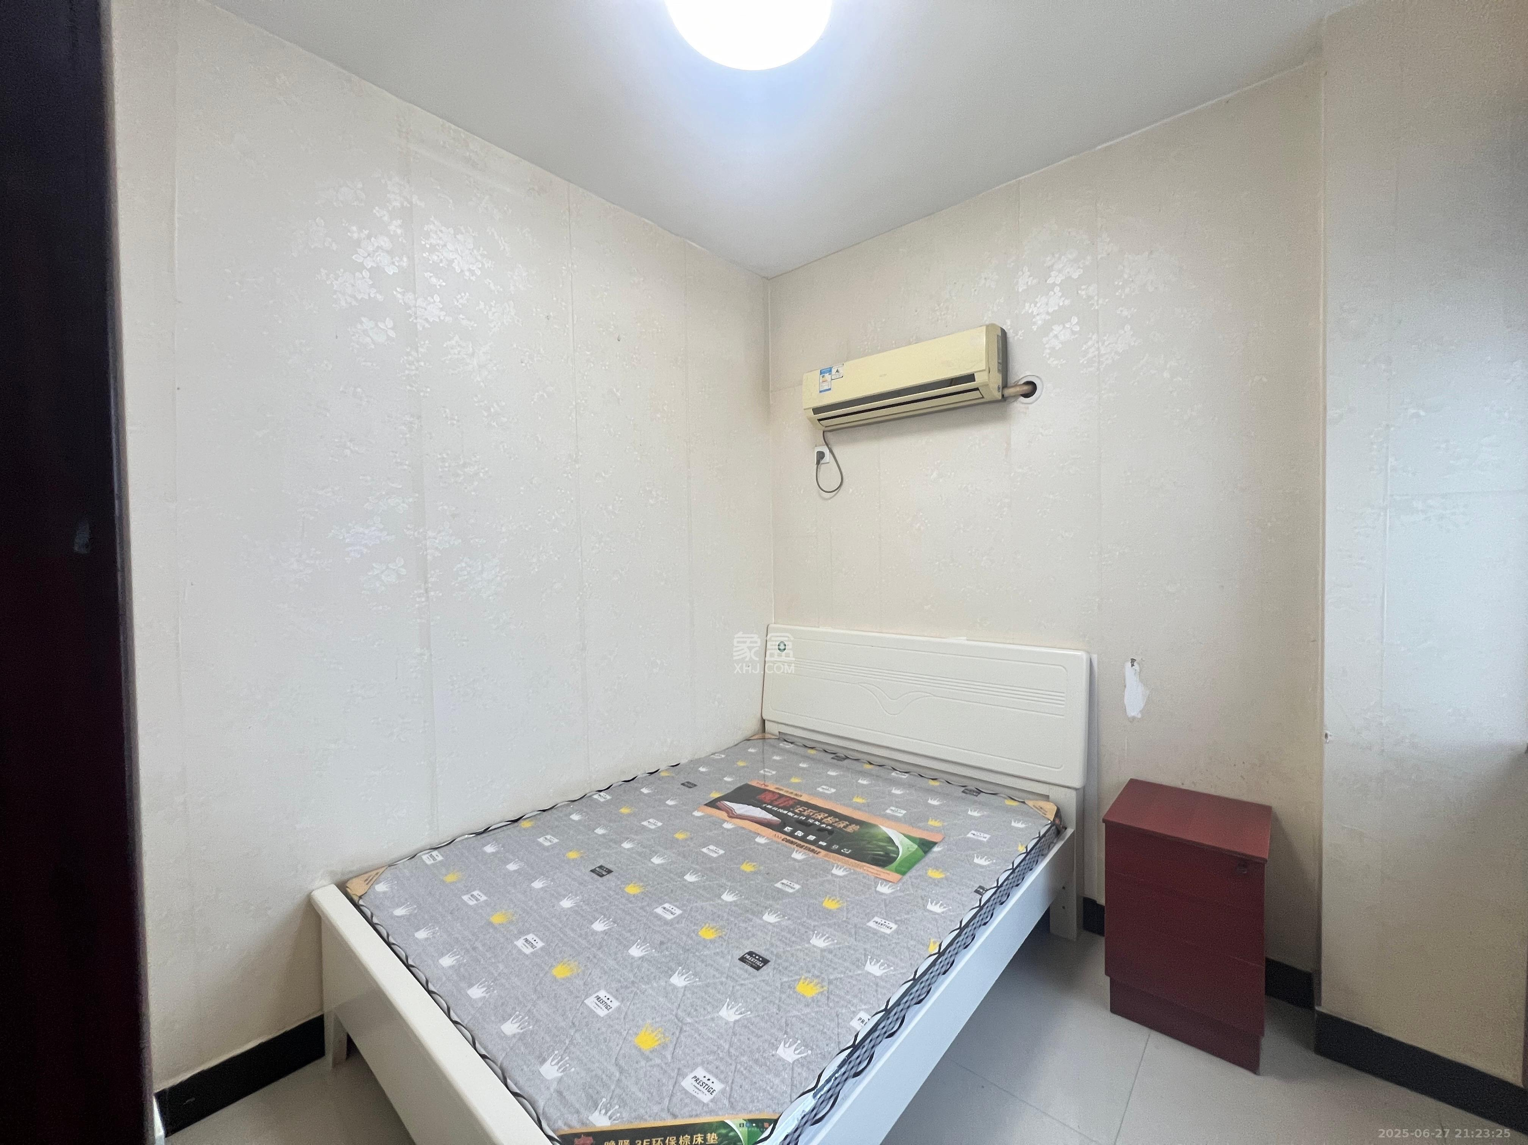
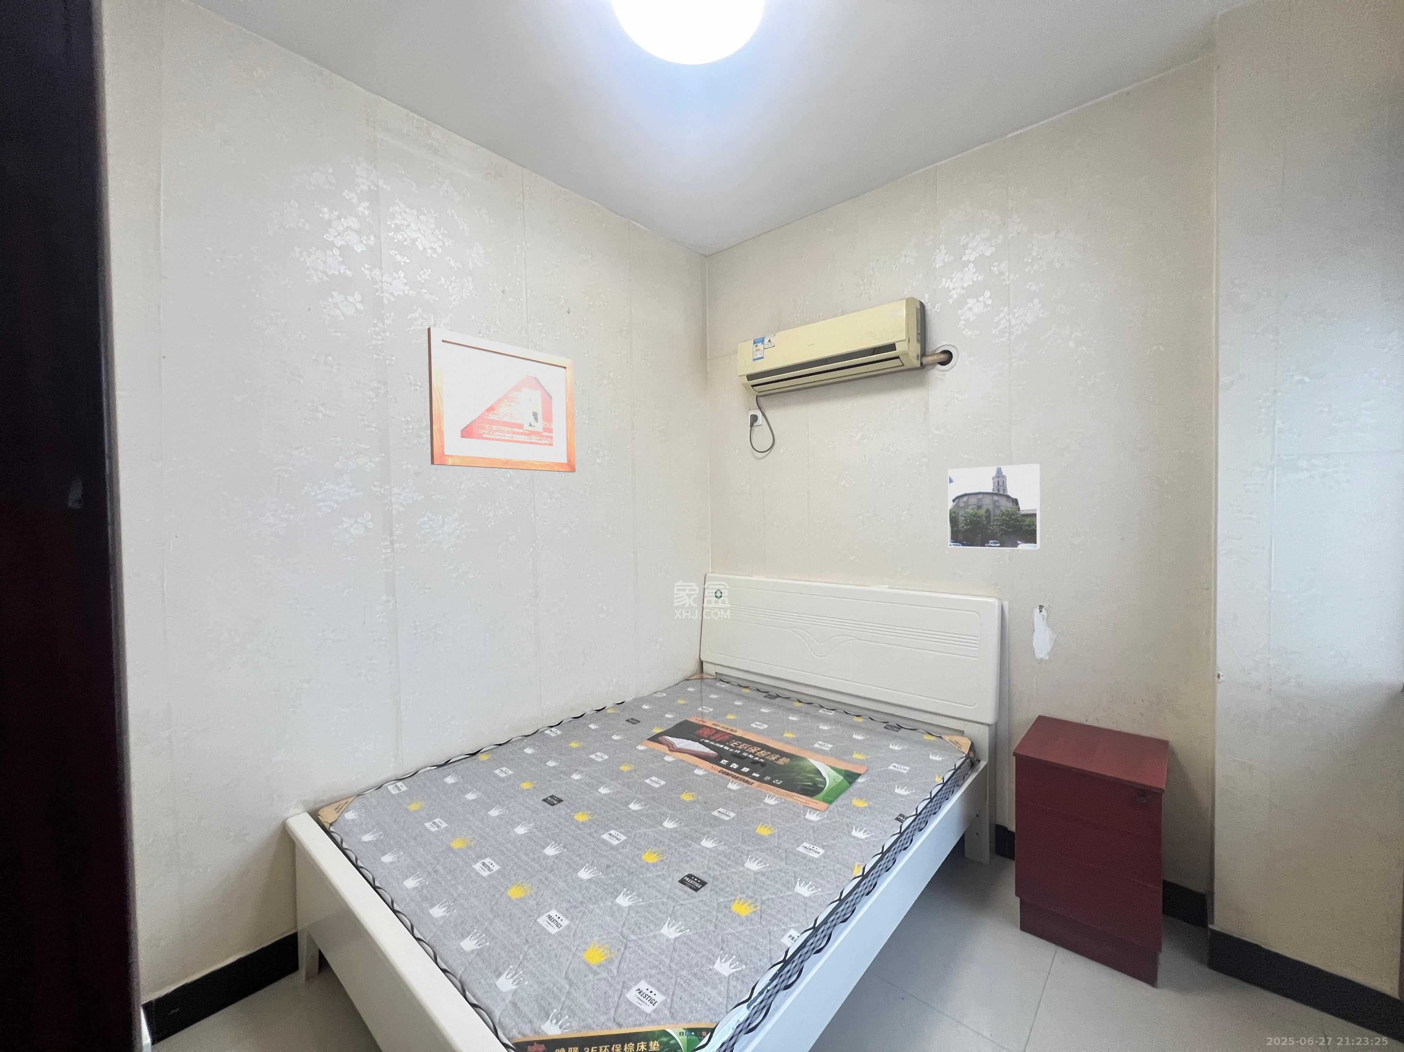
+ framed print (992, 507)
+ picture frame (509, 407)
